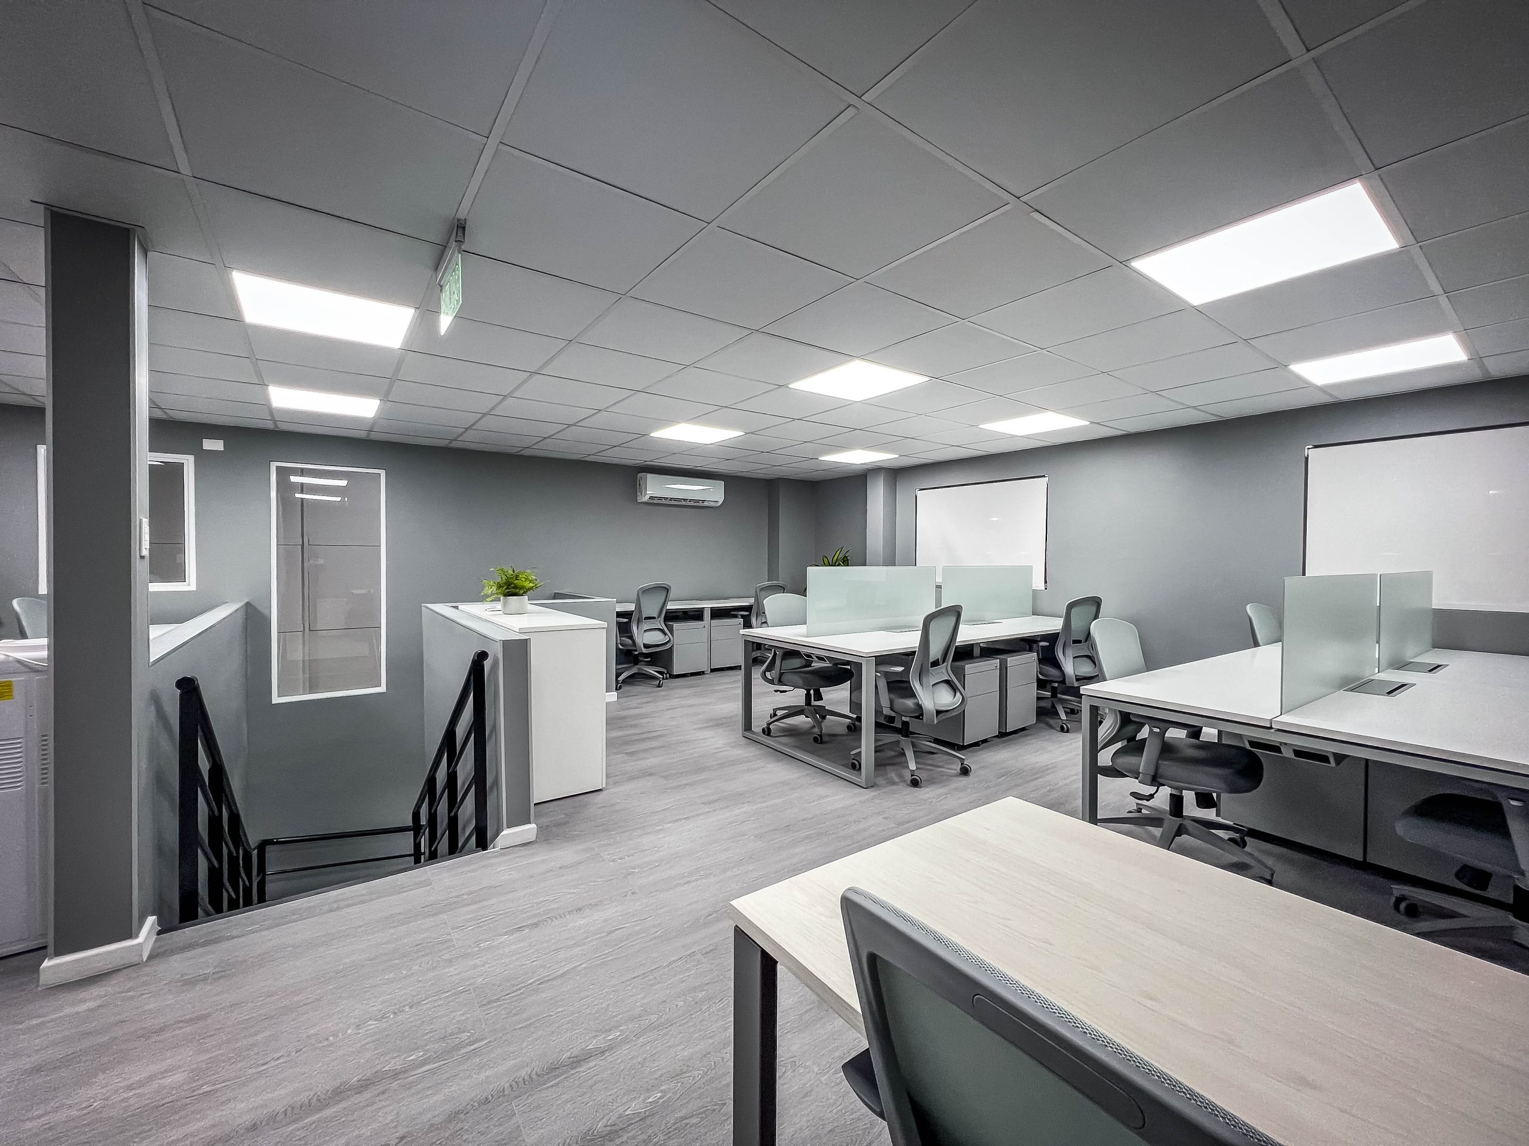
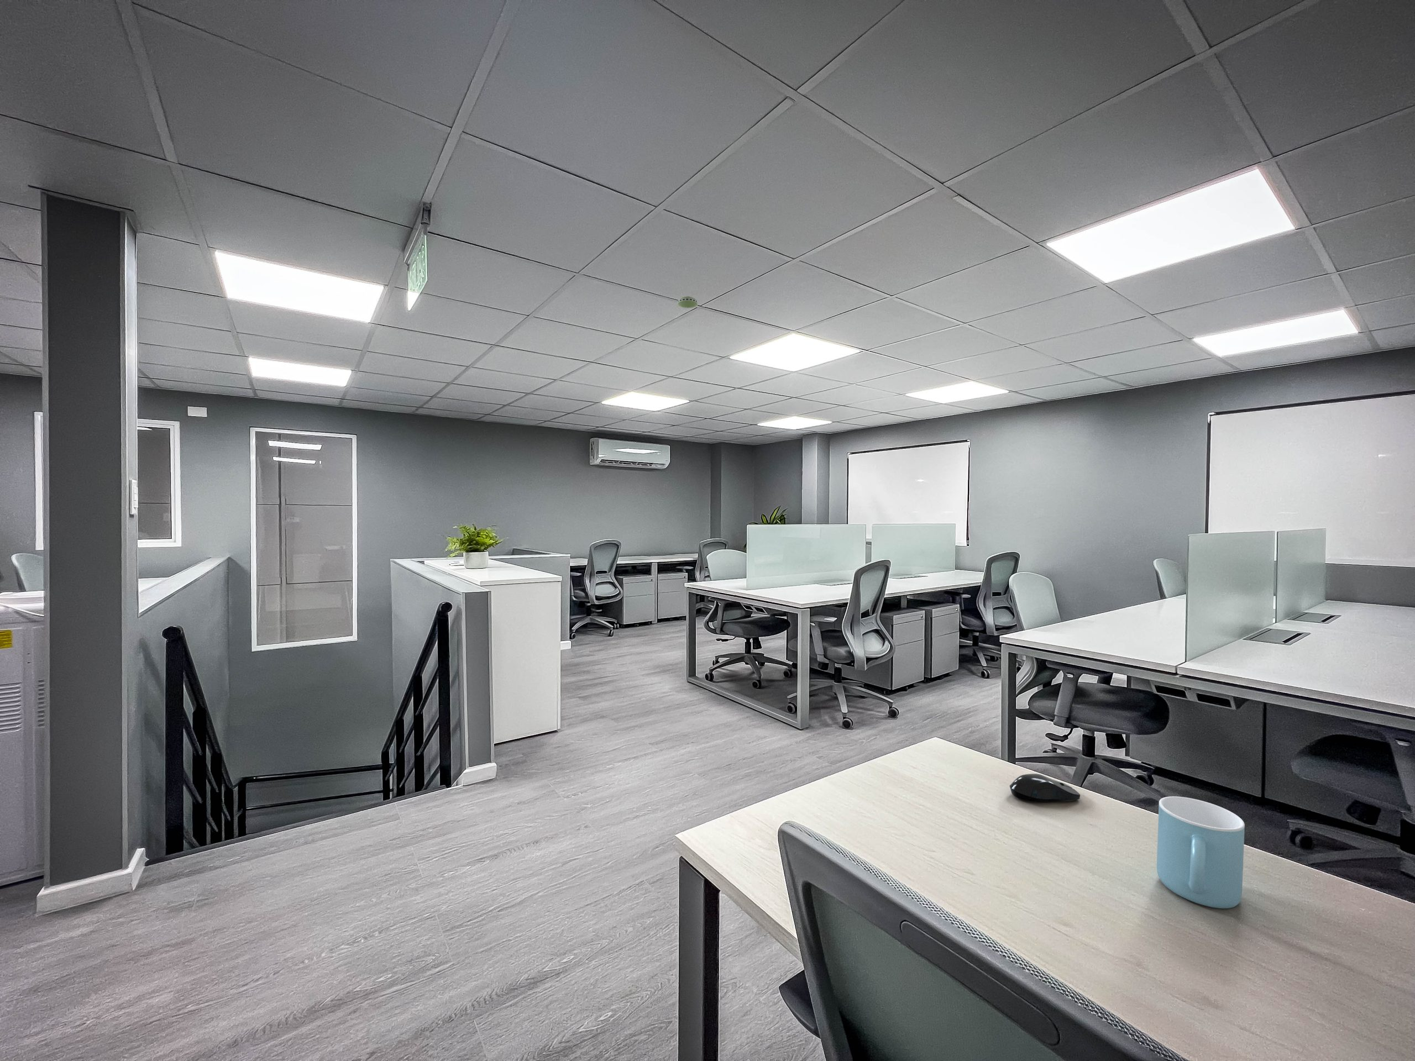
+ computer mouse (1045, 786)
+ mug (1199, 856)
+ smoke detector (687, 302)
